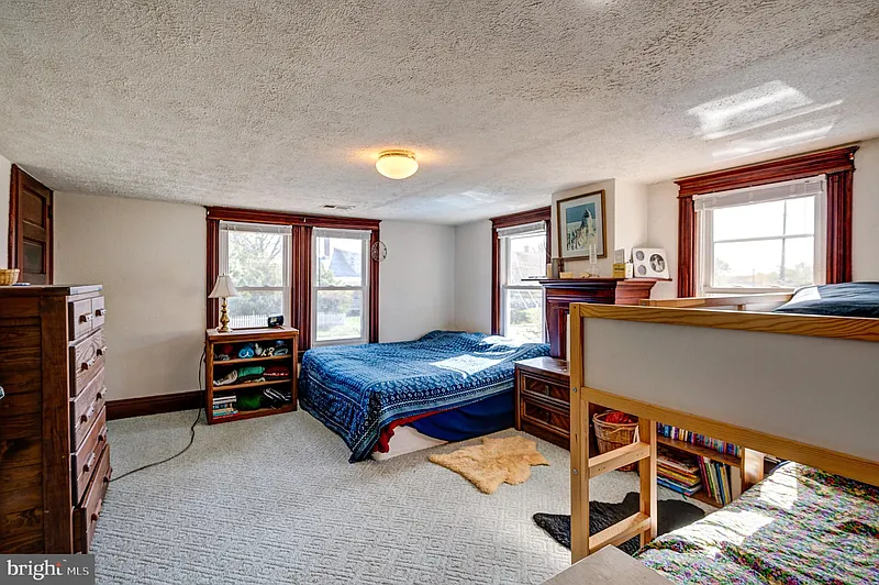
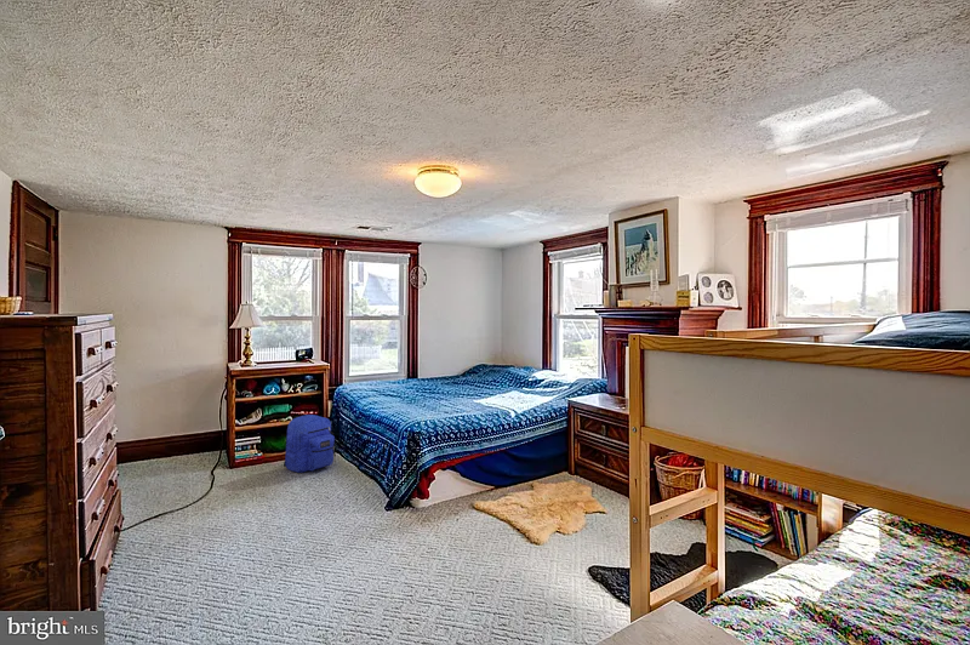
+ backpack (313, 441)
